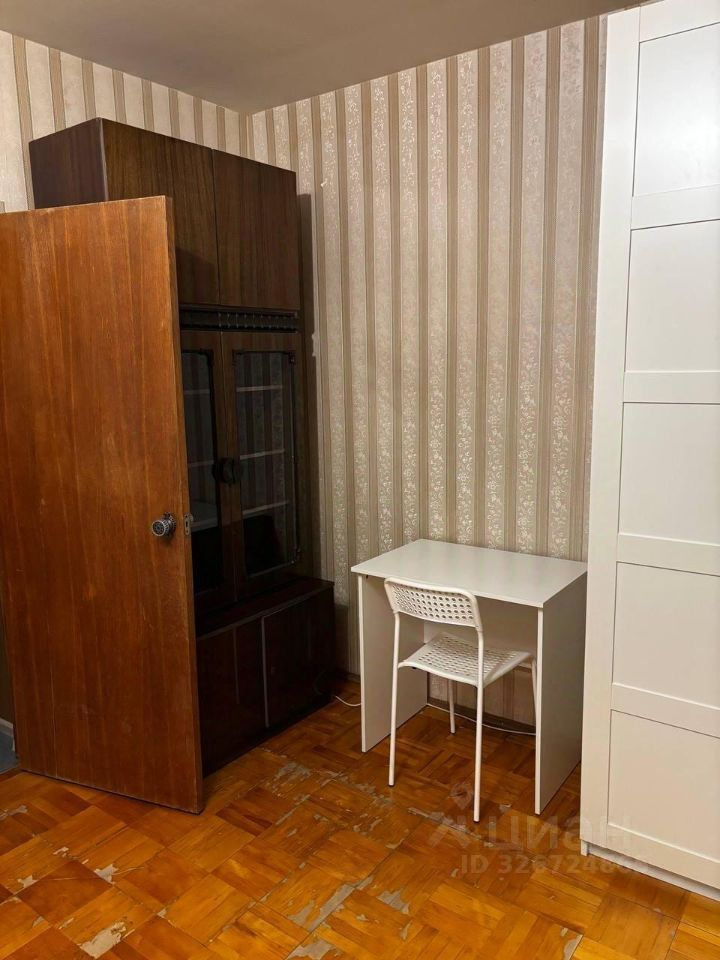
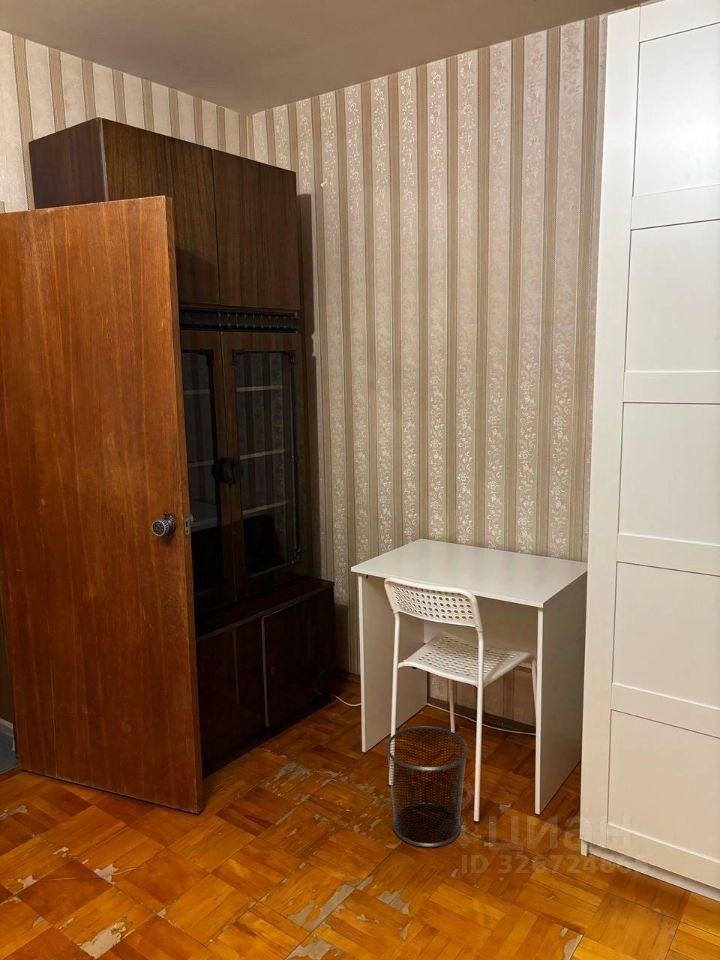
+ waste bin (426, 786)
